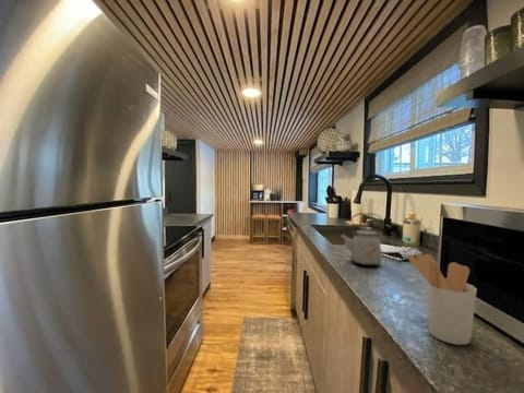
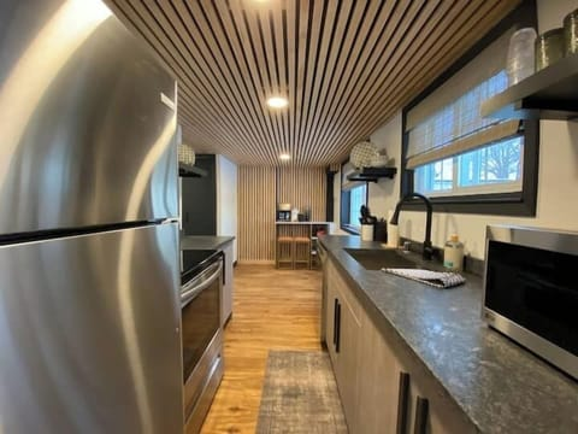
- utensil holder (439, 293)
- kettle (360, 238)
